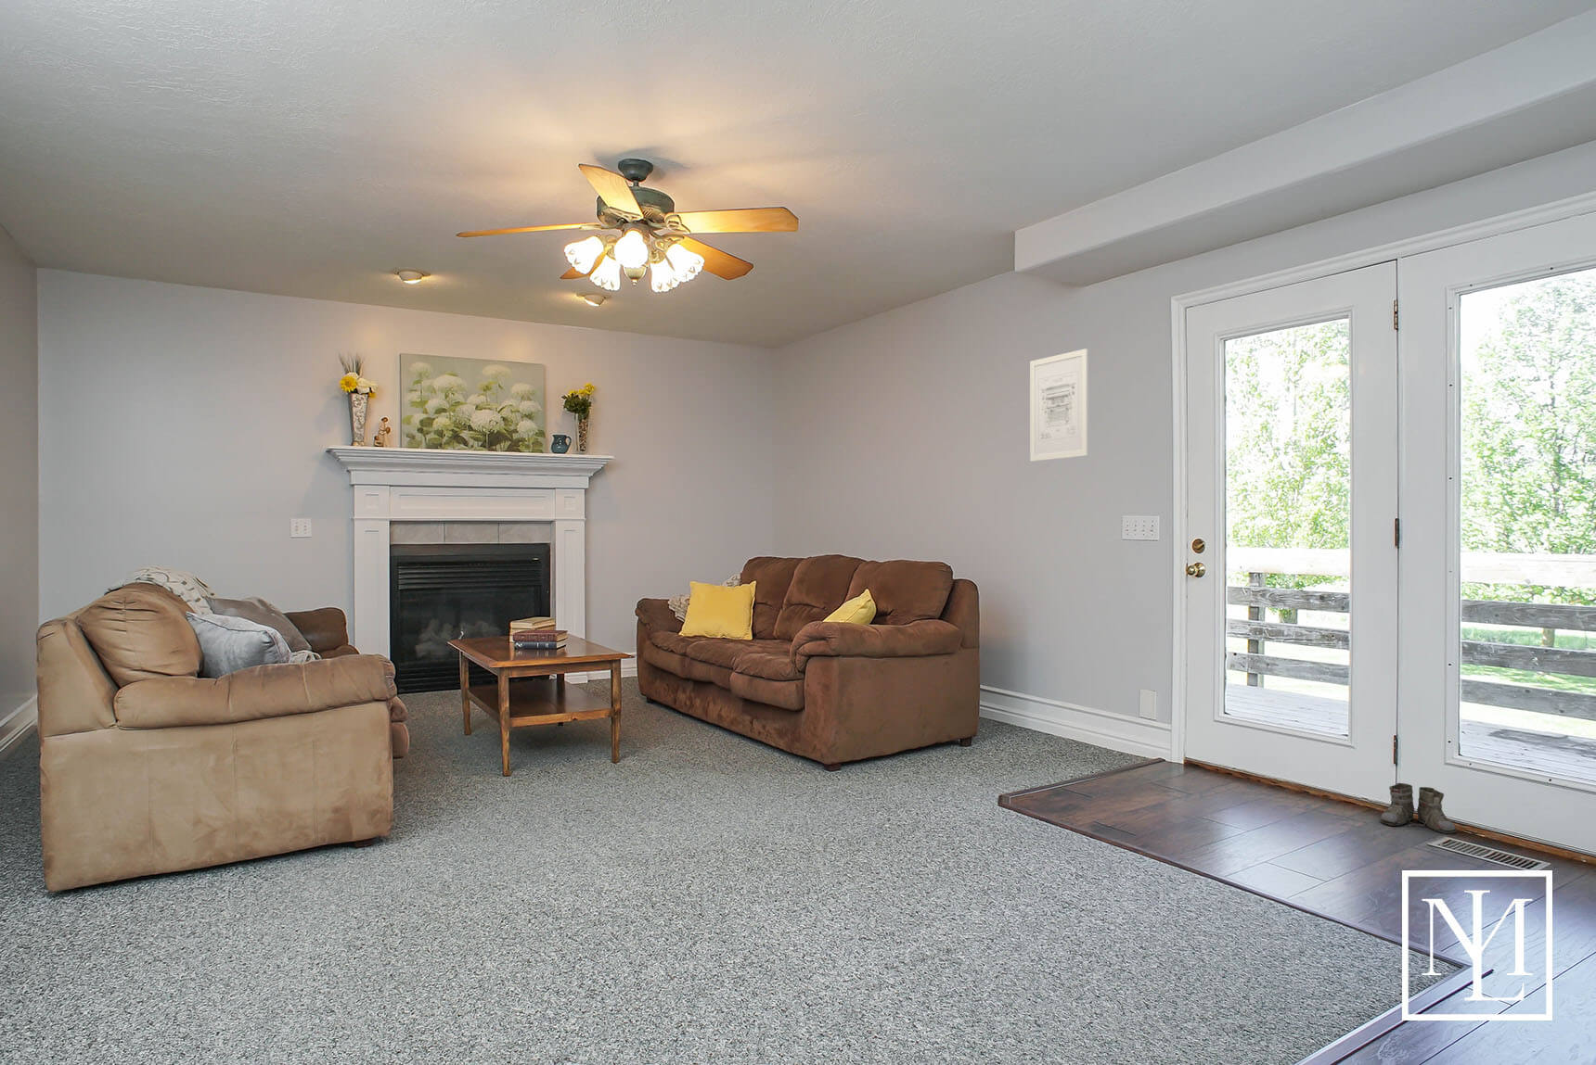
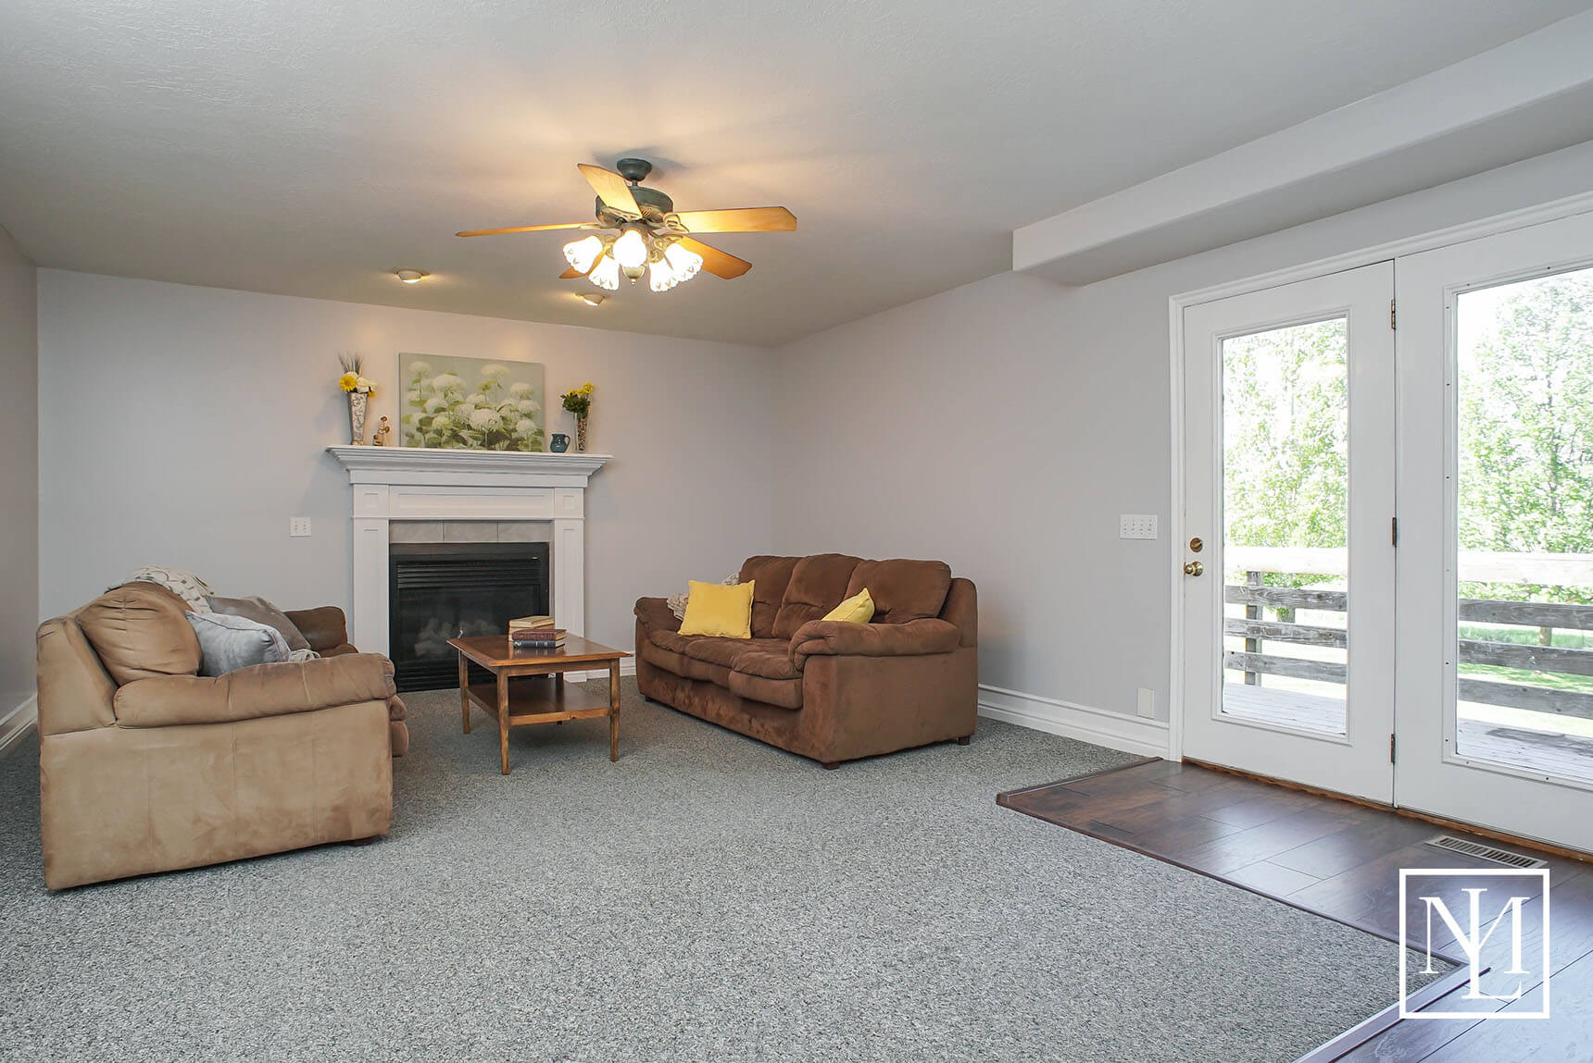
- boots (1413, 806)
- wall art (1057, 407)
